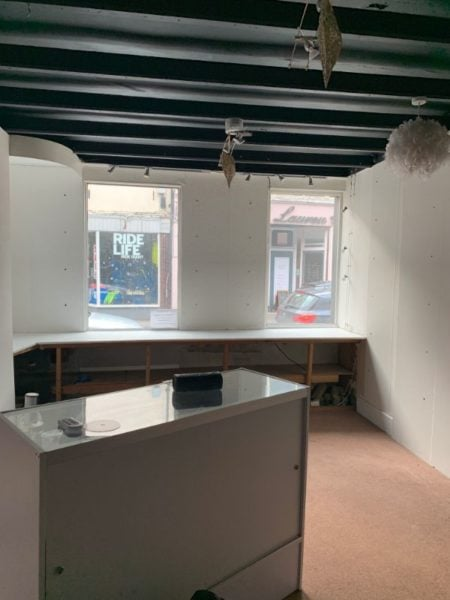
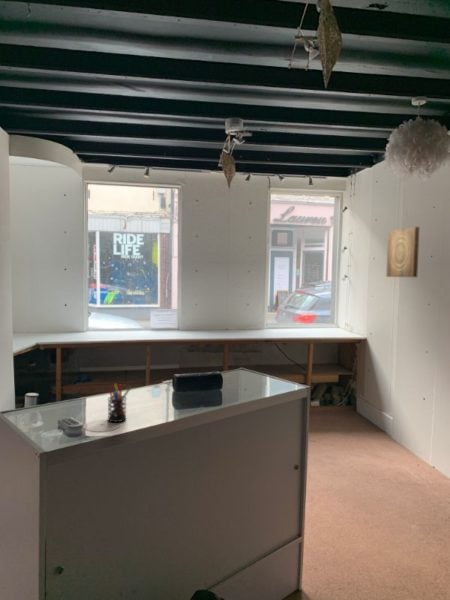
+ pen holder (119, 401)
+ wall art (401, 253)
